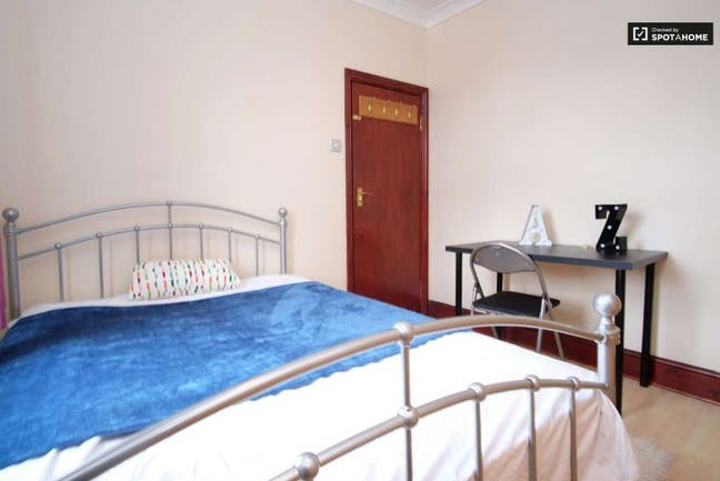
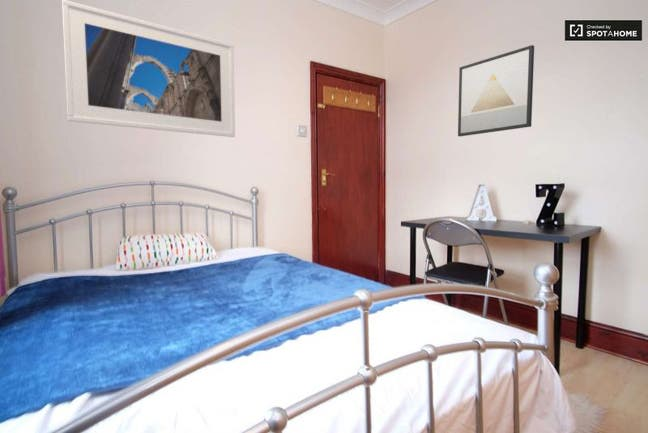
+ wall art (492, 94)
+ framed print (160, 78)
